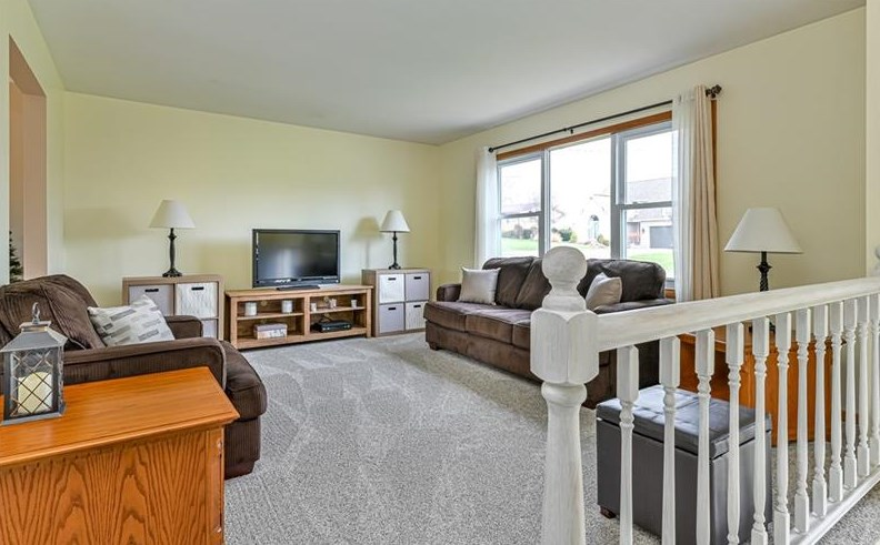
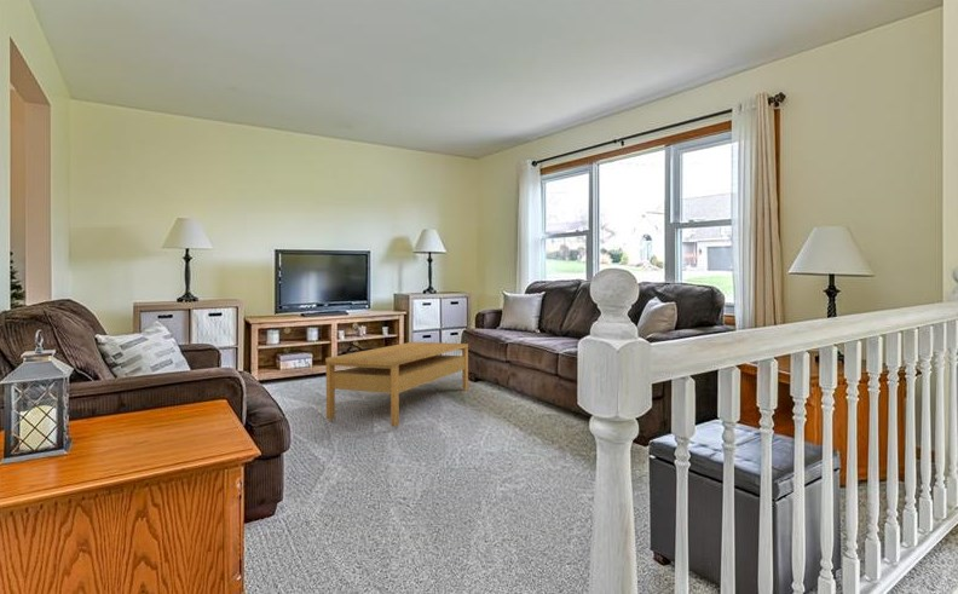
+ coffee table (405, 376)
